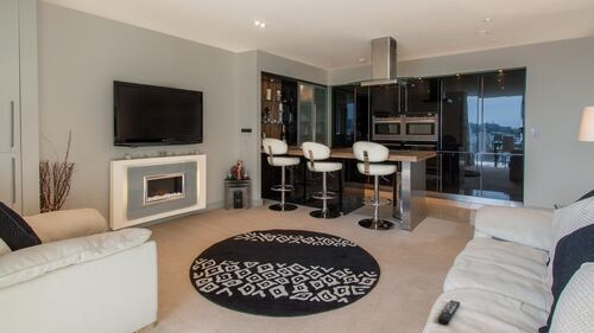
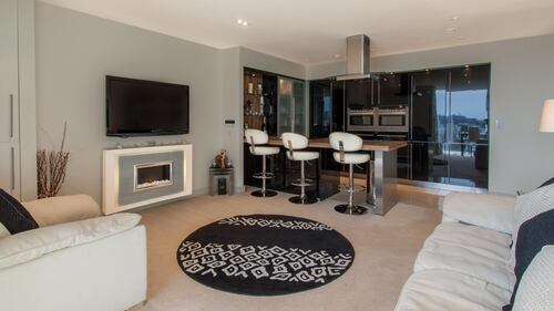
- remote control (449, 310)
